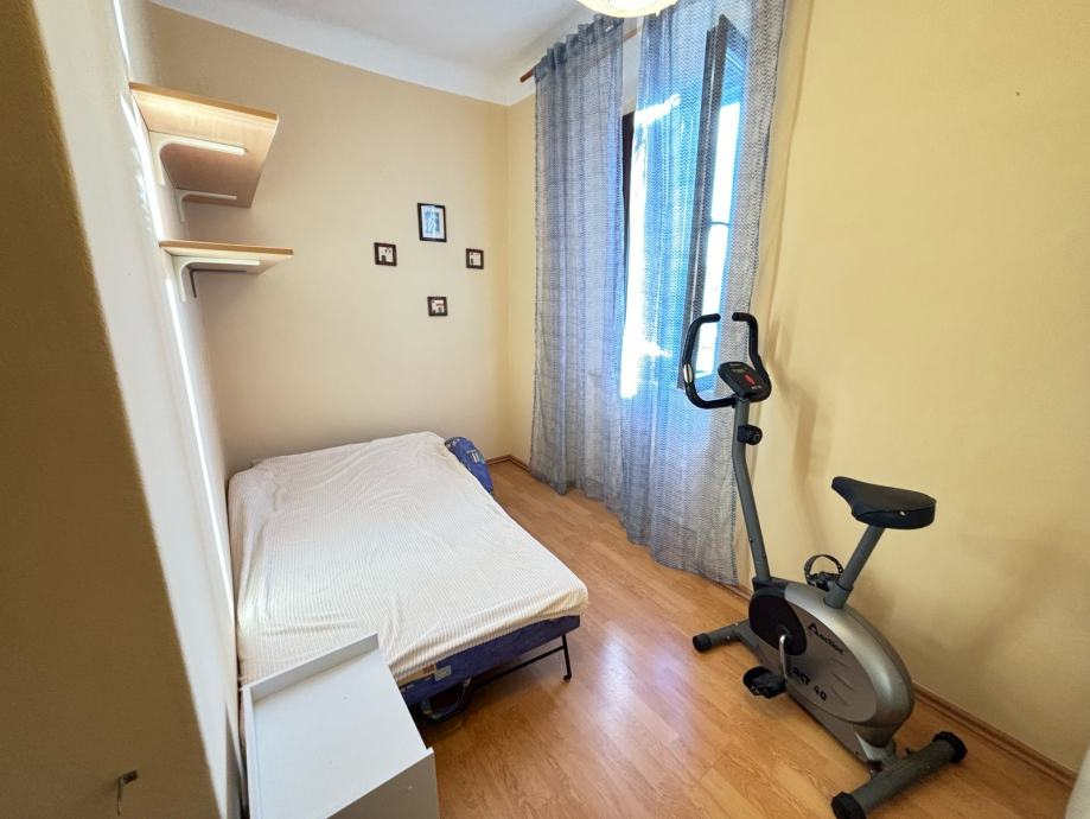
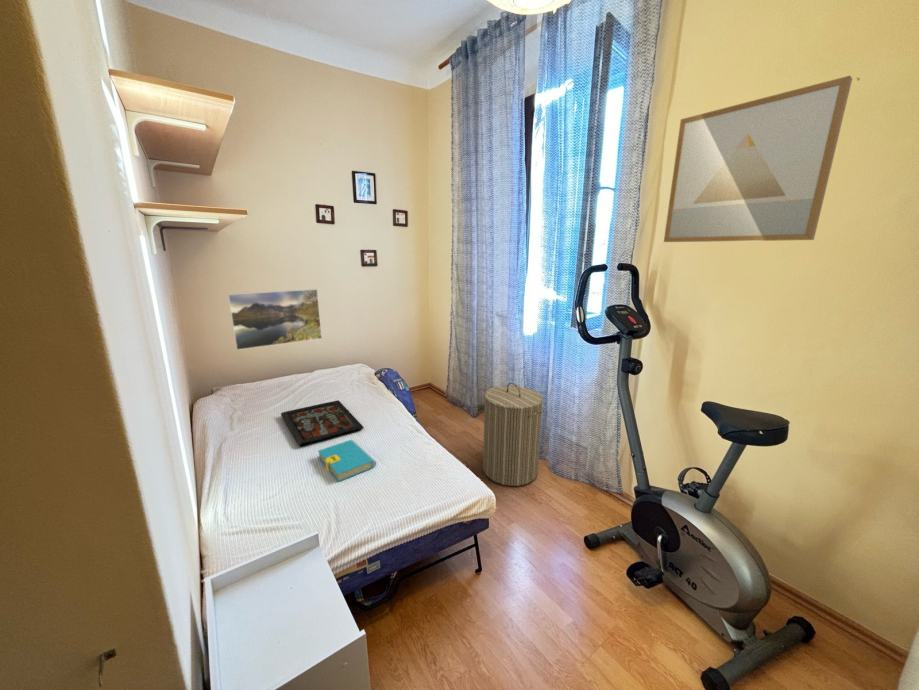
+ laundry hamper (512, 427)
+ tray (321, 421)
+ wall art (741, 174)
+ book (346, 458)
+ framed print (278, 317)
